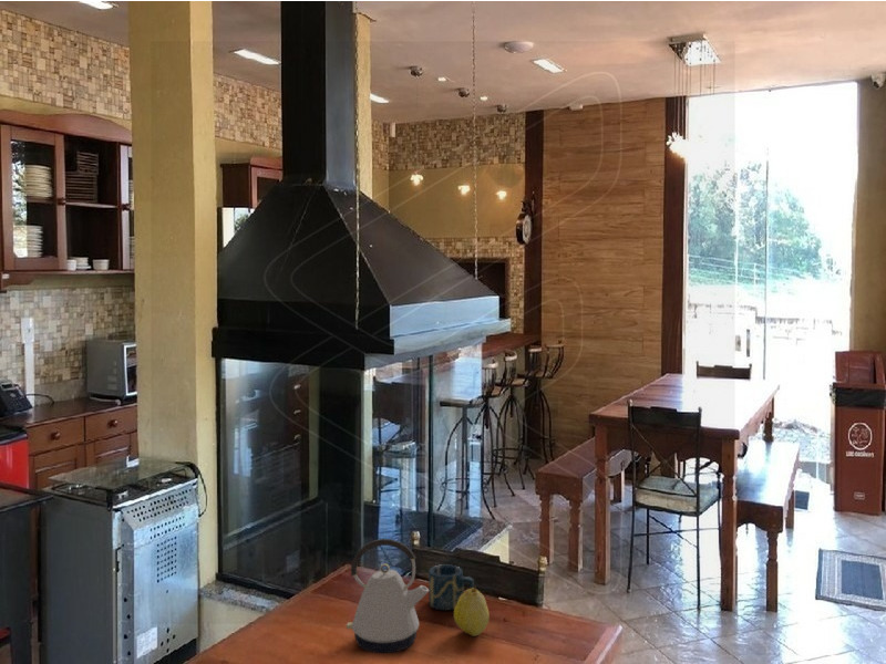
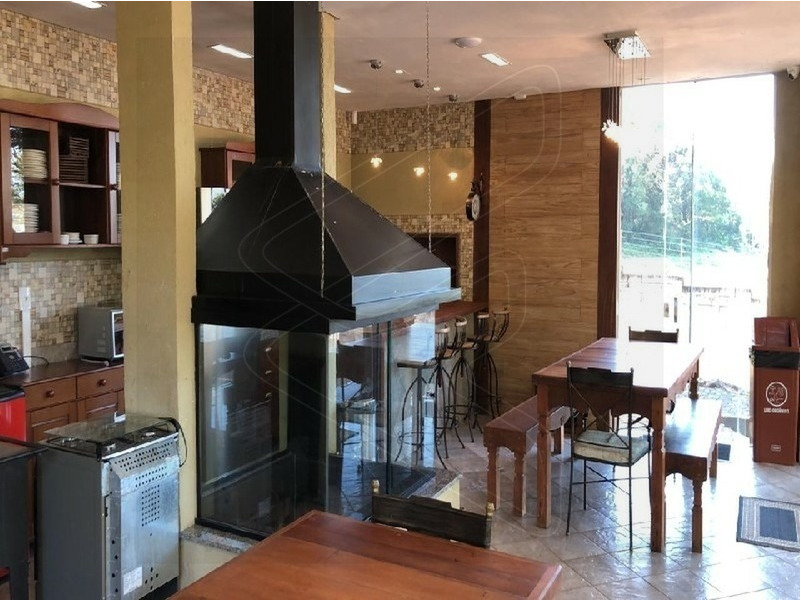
- kettle (388, 590)
- fruit (471, 609)
- cup (451, 587)
